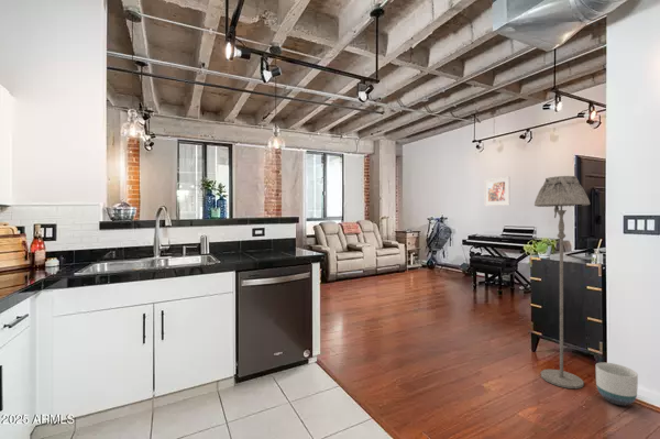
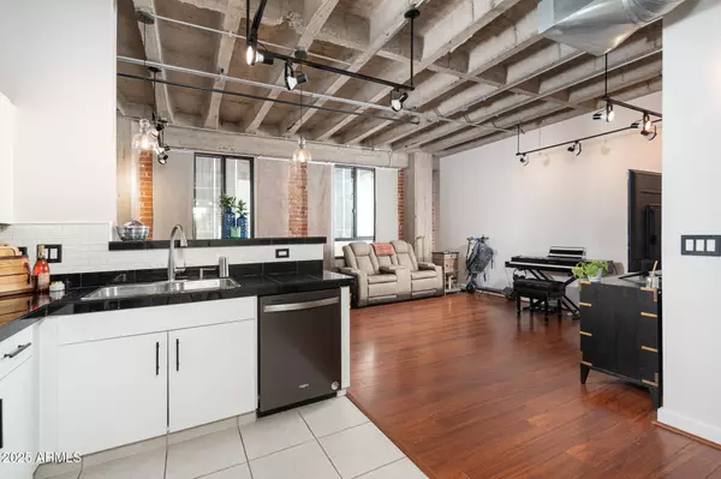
- floor lamp (561, 277)
- planter (616, 385)
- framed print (496, 191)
